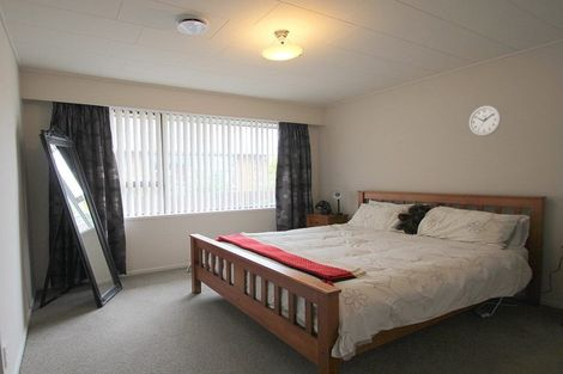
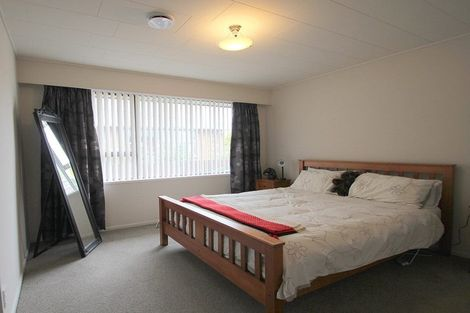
- wall clock (484, 121)
